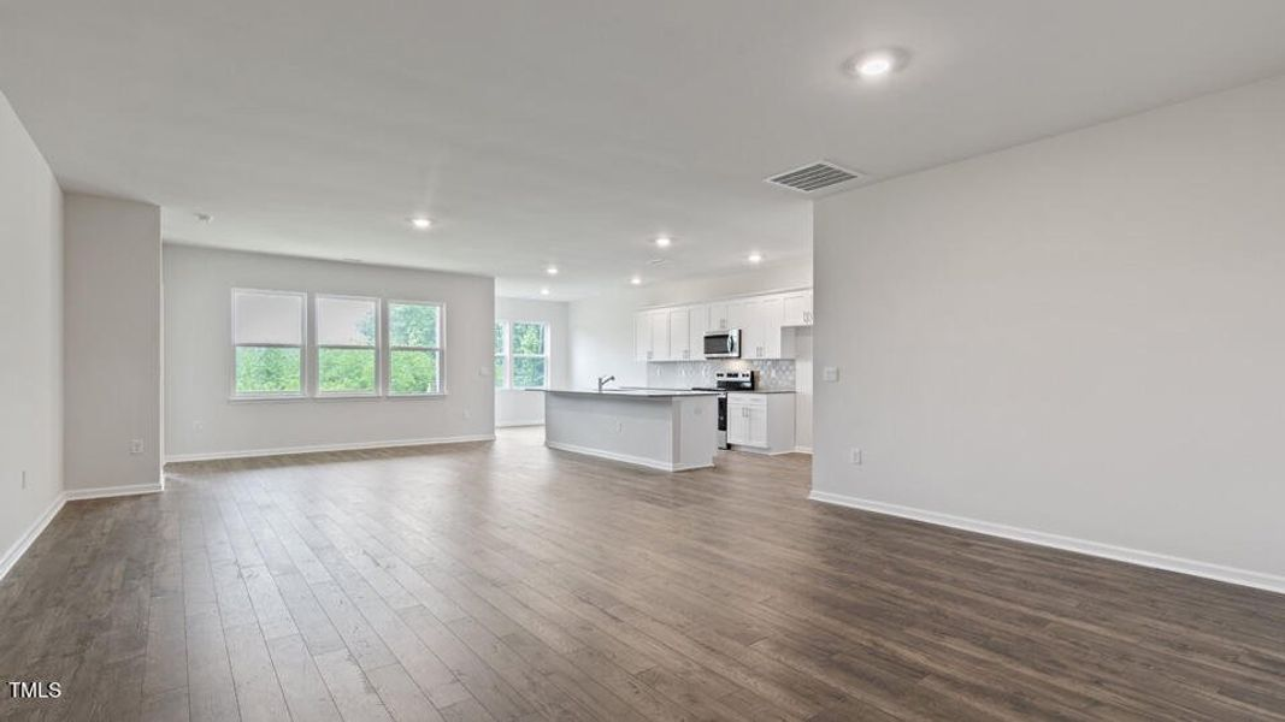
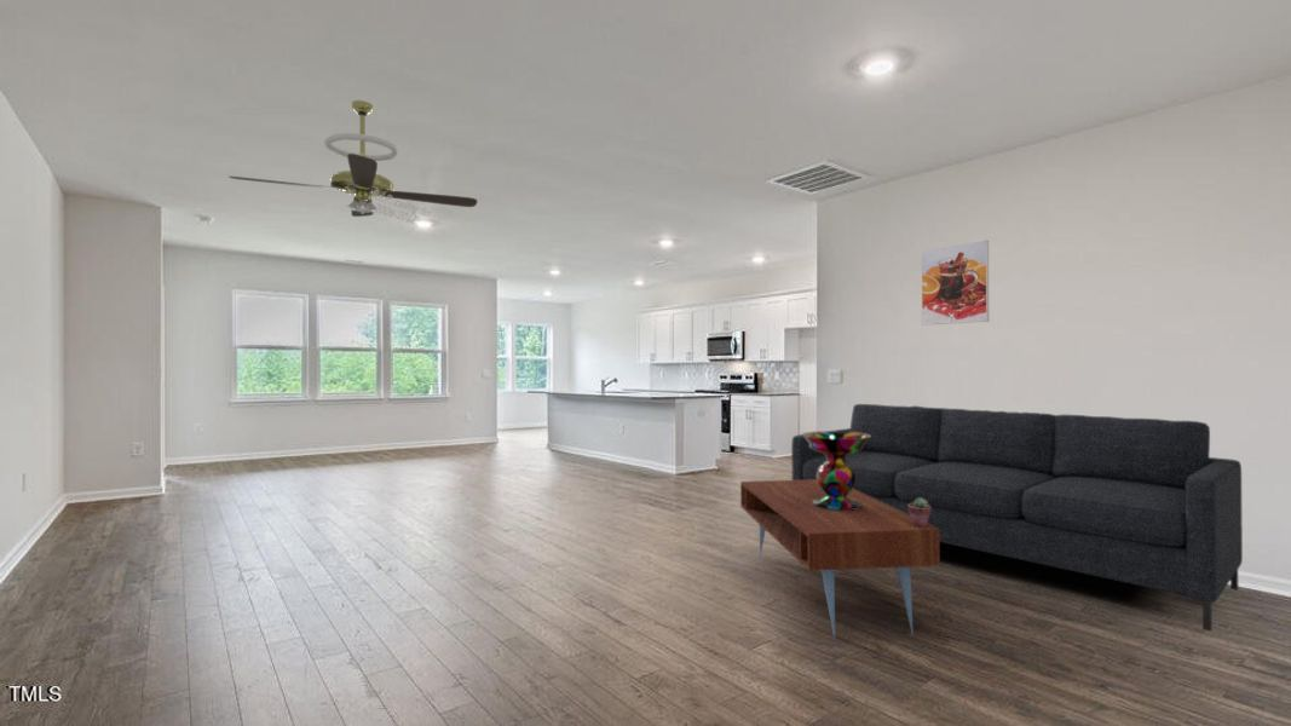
+ decorative bowl (836, 469)
+ potted succulent (918, 511)
+ coffee table (823, 544)
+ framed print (953, 284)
+ ceiling fan (362, 162)
+ sofa (980, 483)
